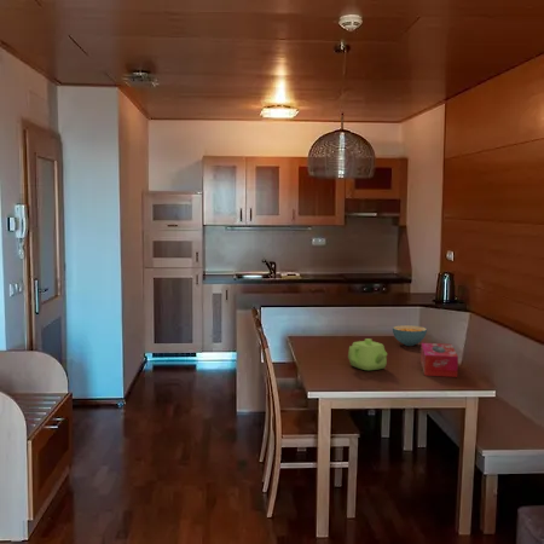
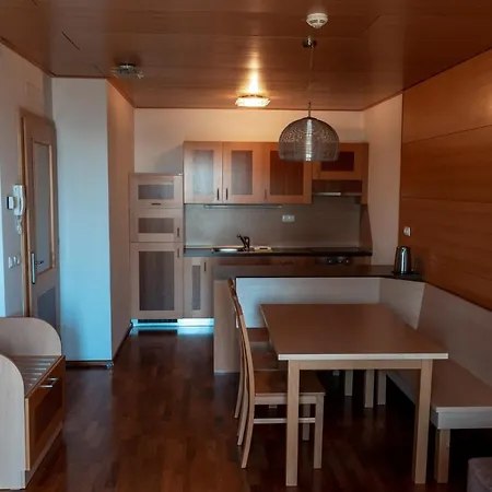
- tissue box (438, 359)
- teapot (368, 354)
- cereal bowl (409, 336)
